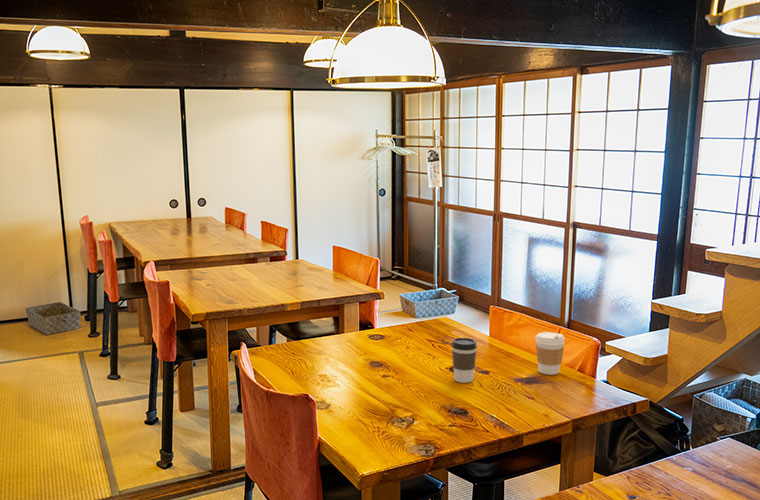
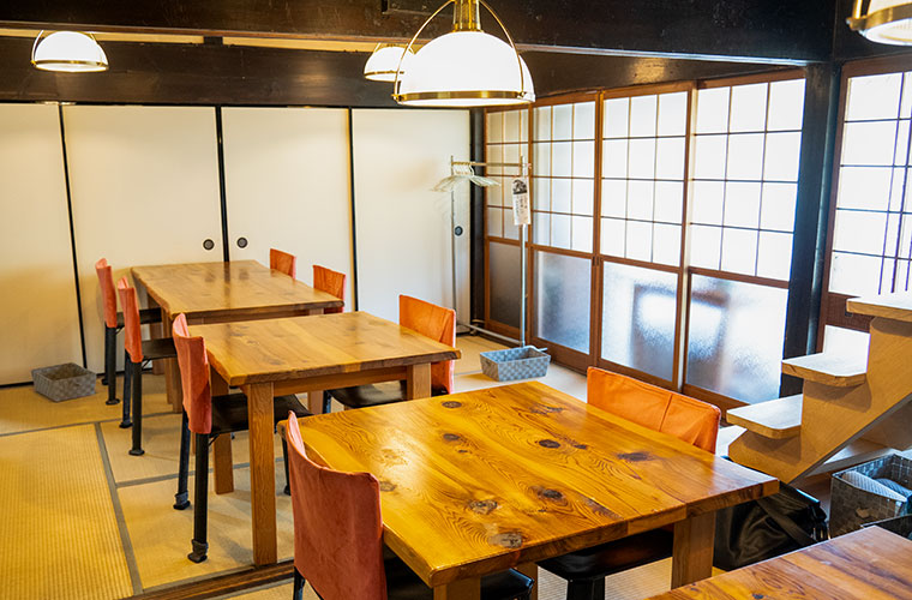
- coffee cup (549, 352)
- coffee cup (463, 360)
